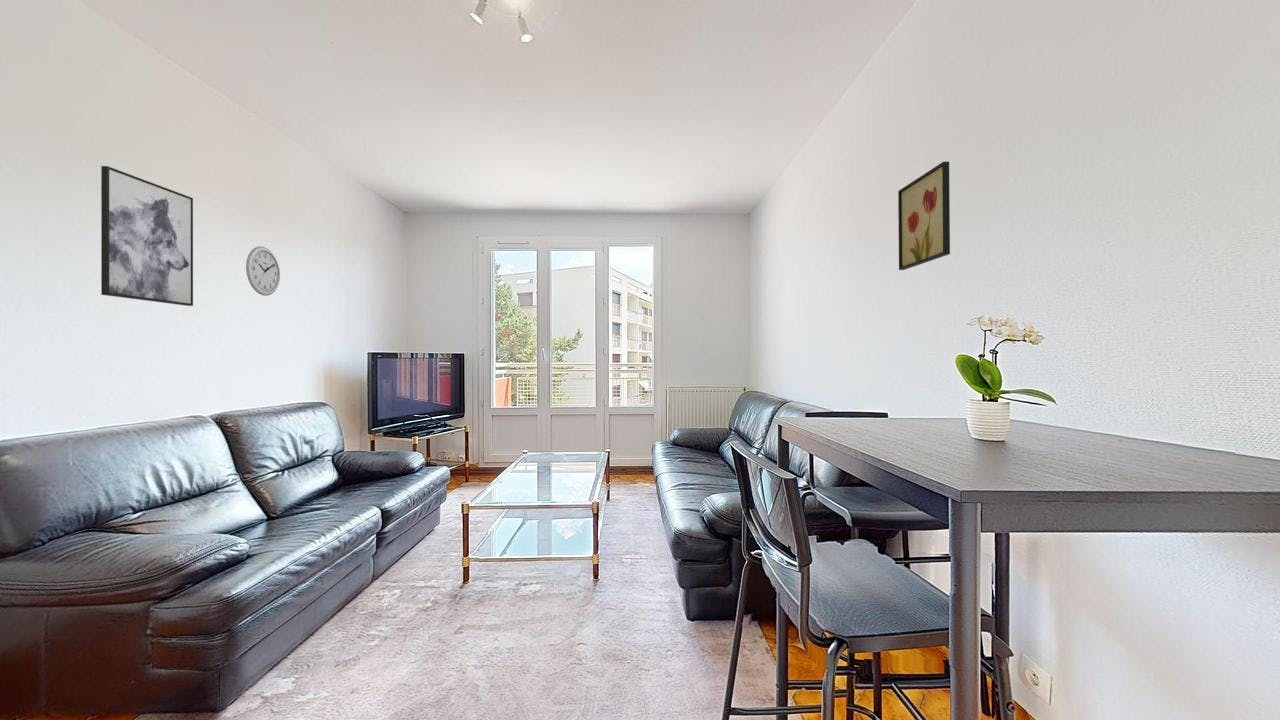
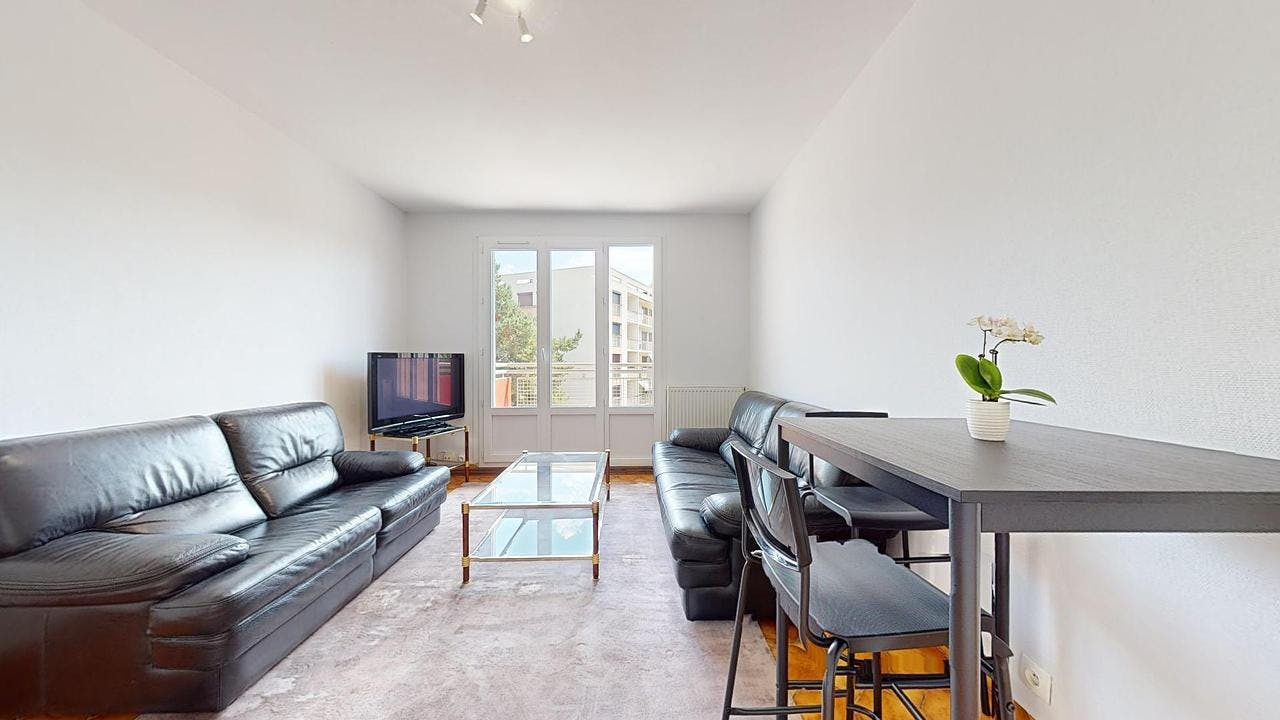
- wall clock (264, 271)
- wall art (923, 220)
- wall art (151, 242)
